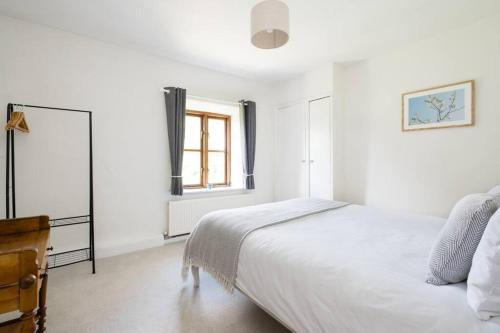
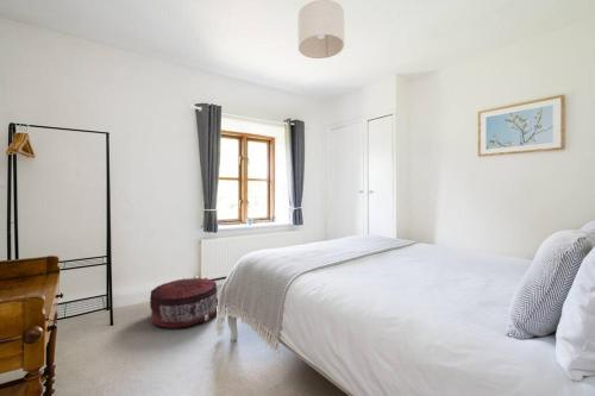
+ pouf (186, 298)
